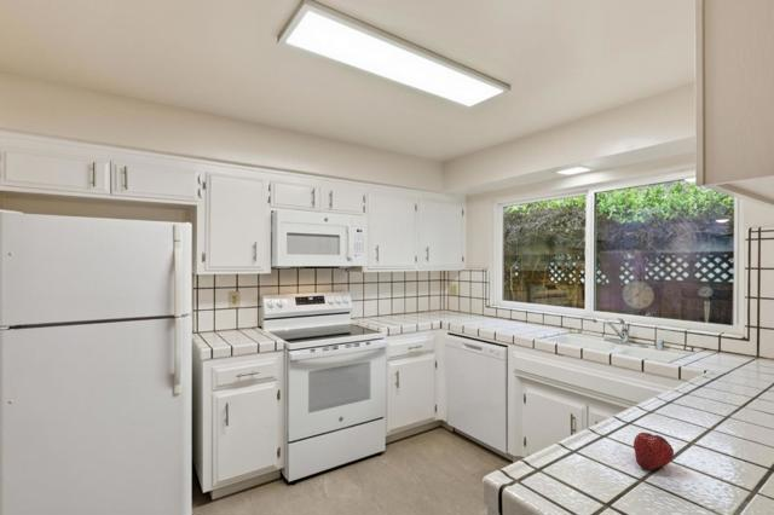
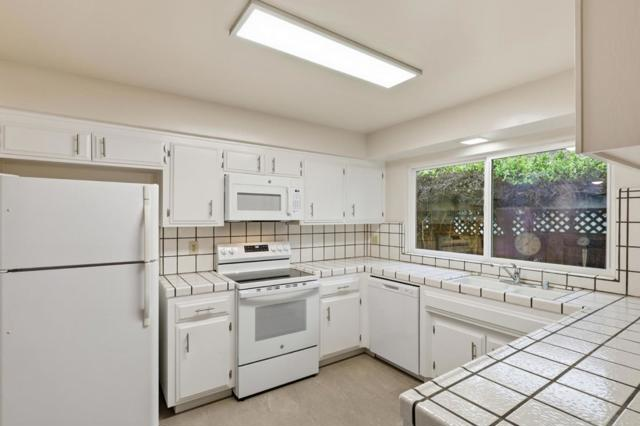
- fruit (651, 449)
